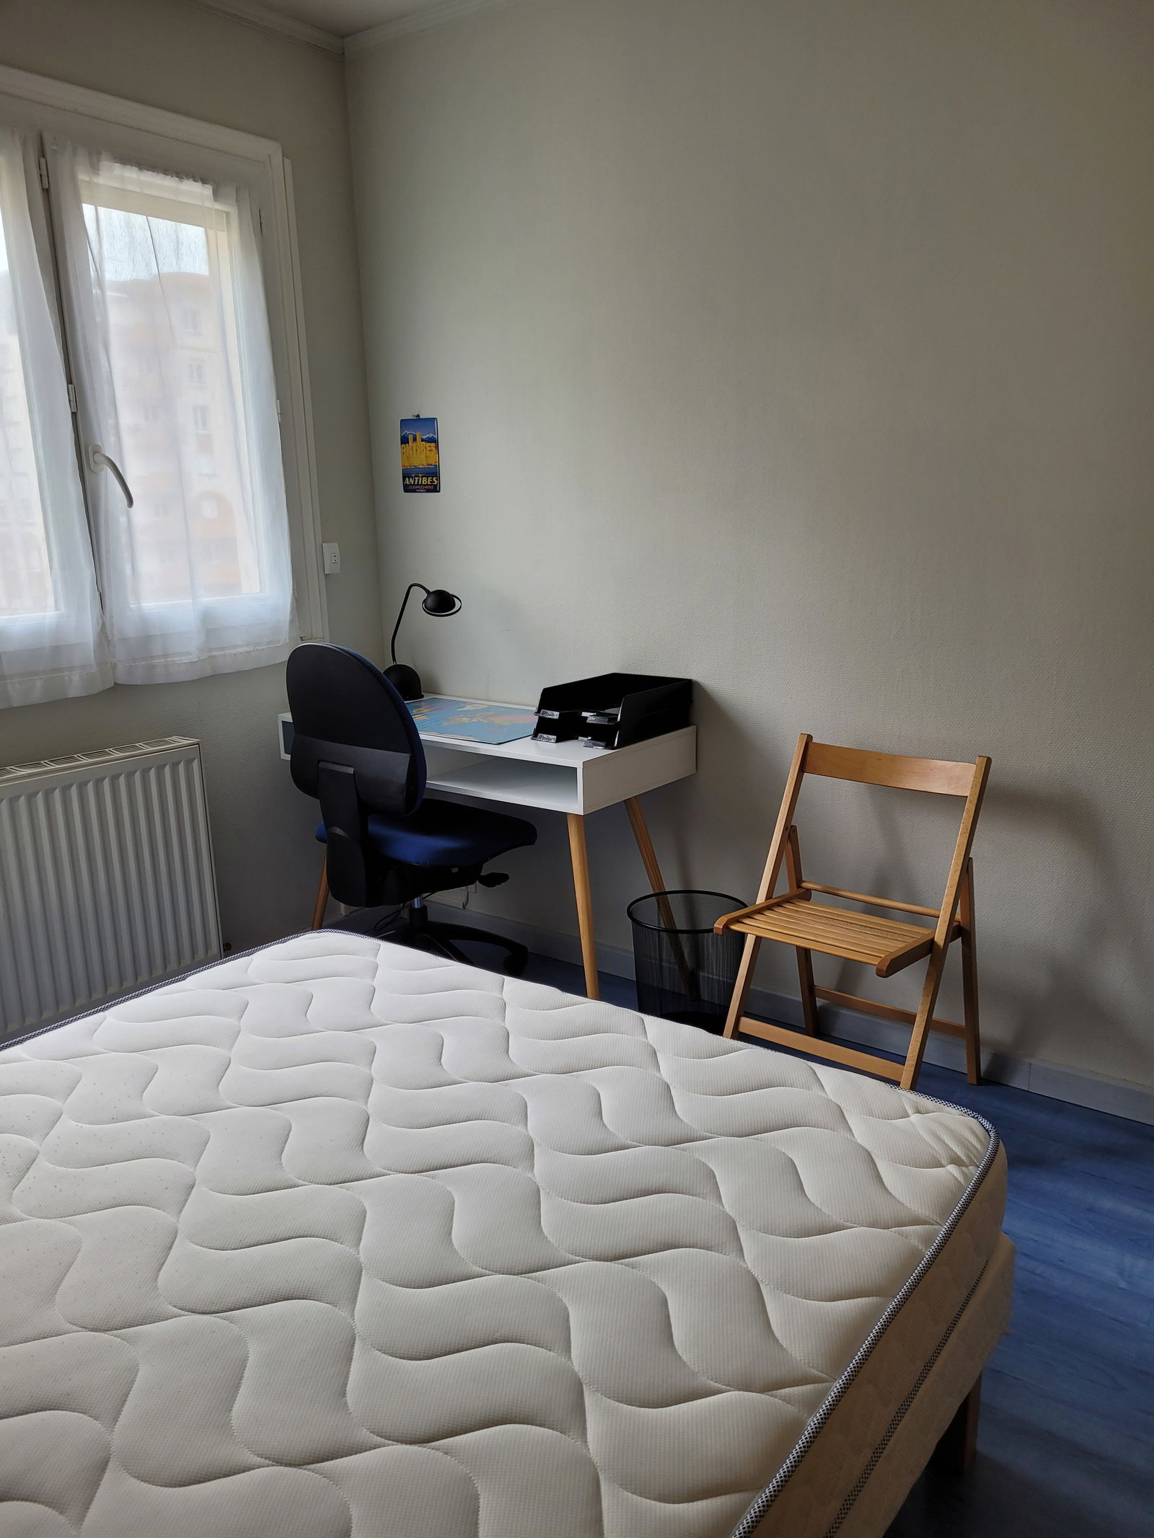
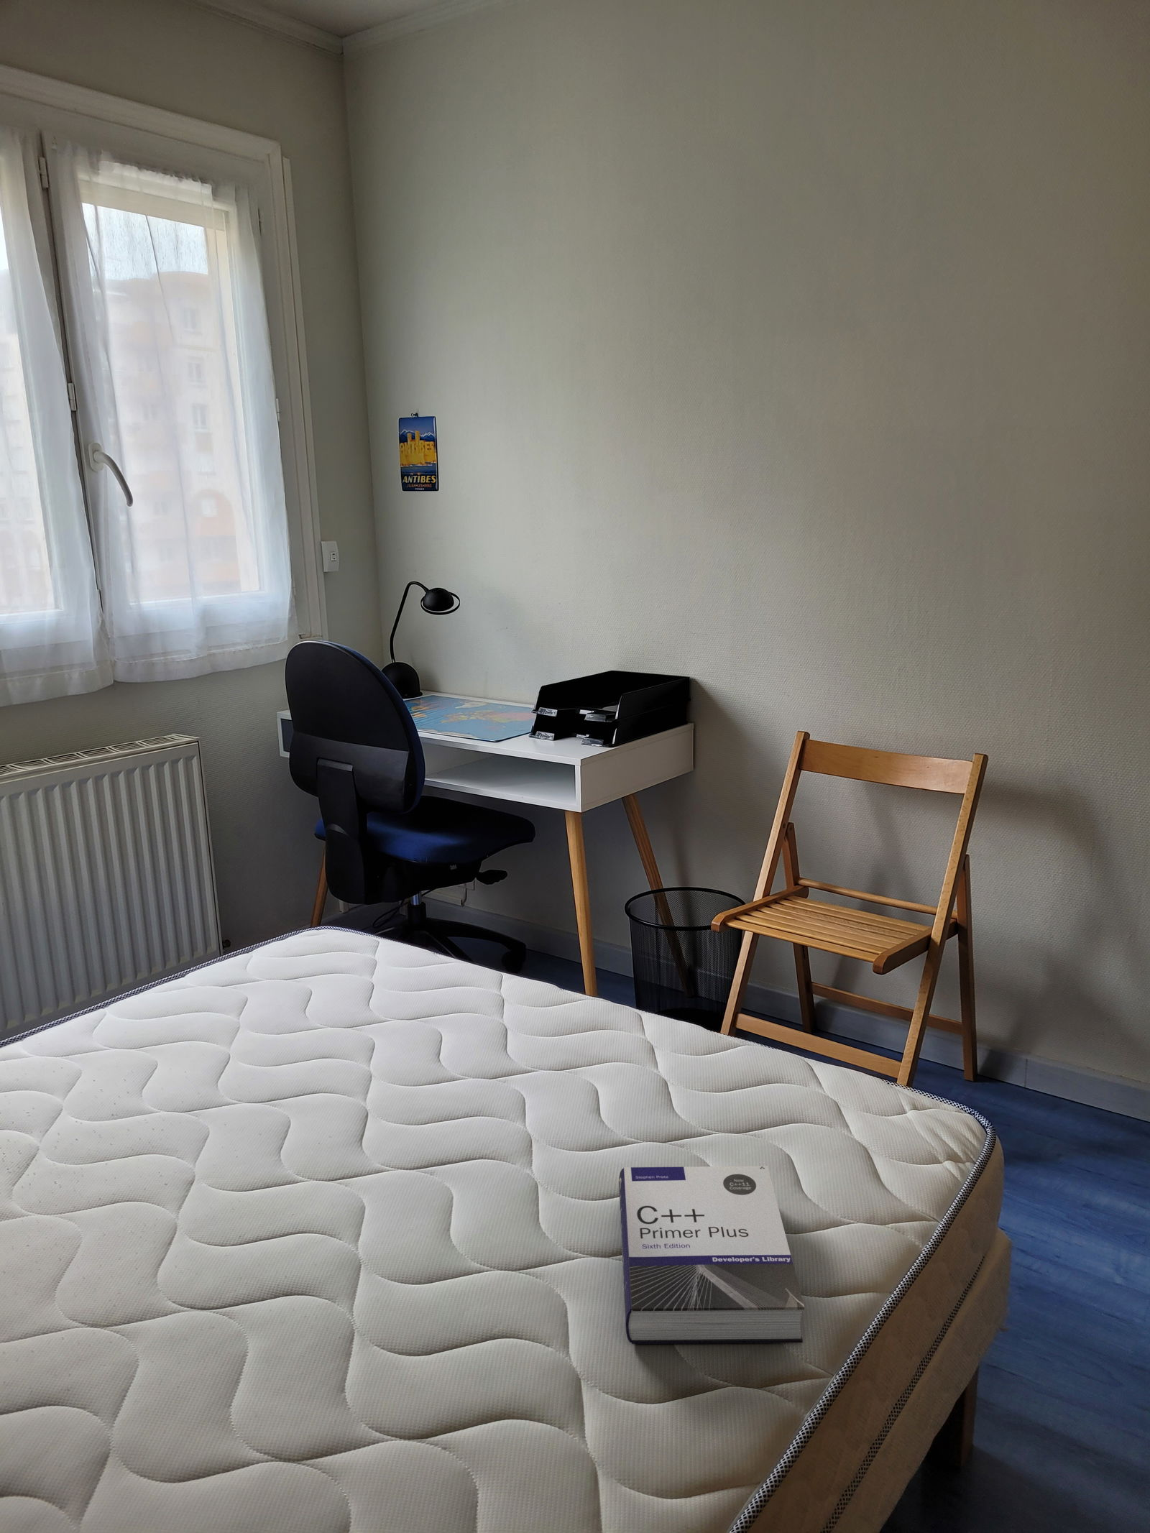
+ book (702, 1247)
